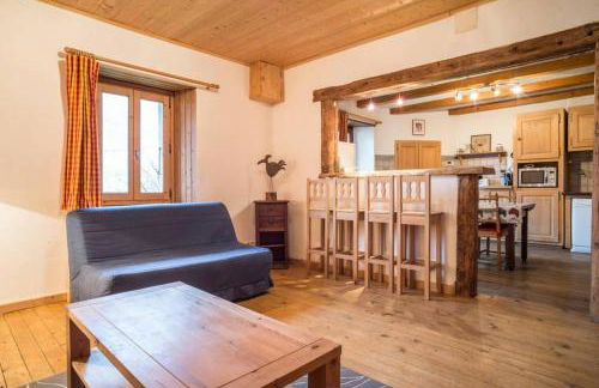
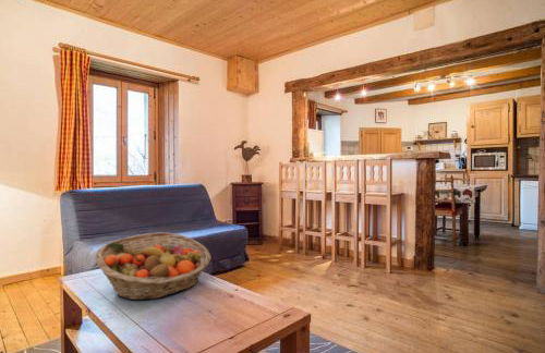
+ fruit basket (157, 263)
